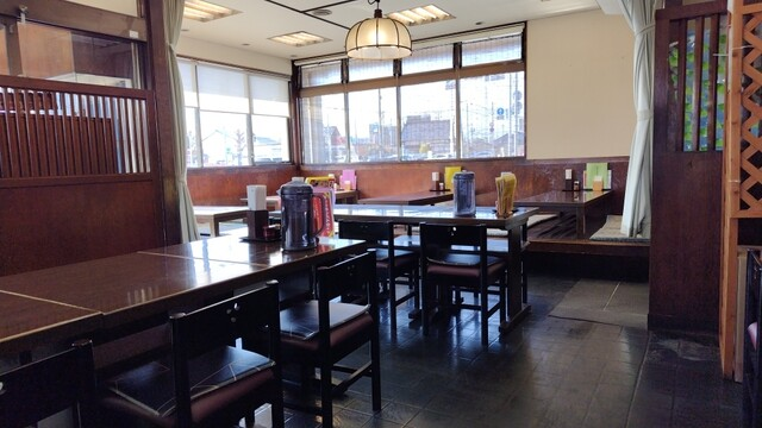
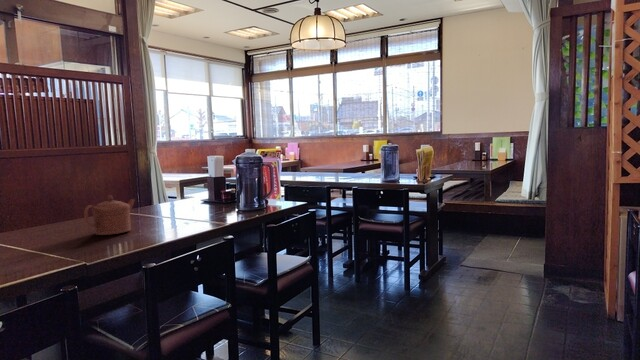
+ teapot (112, 213)
